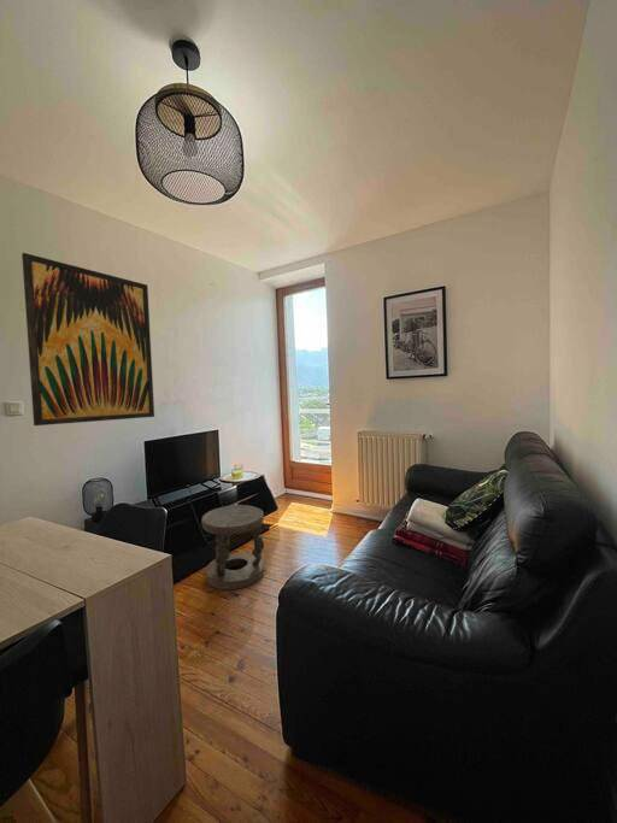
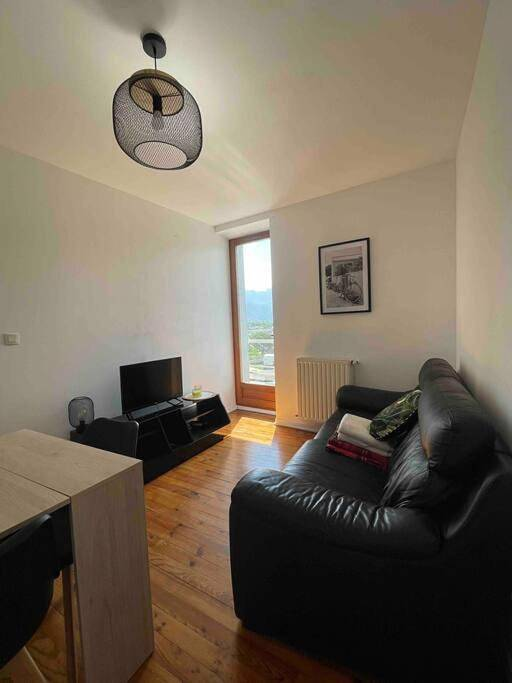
- wall art (96, 346)
- stool (228, 545)
